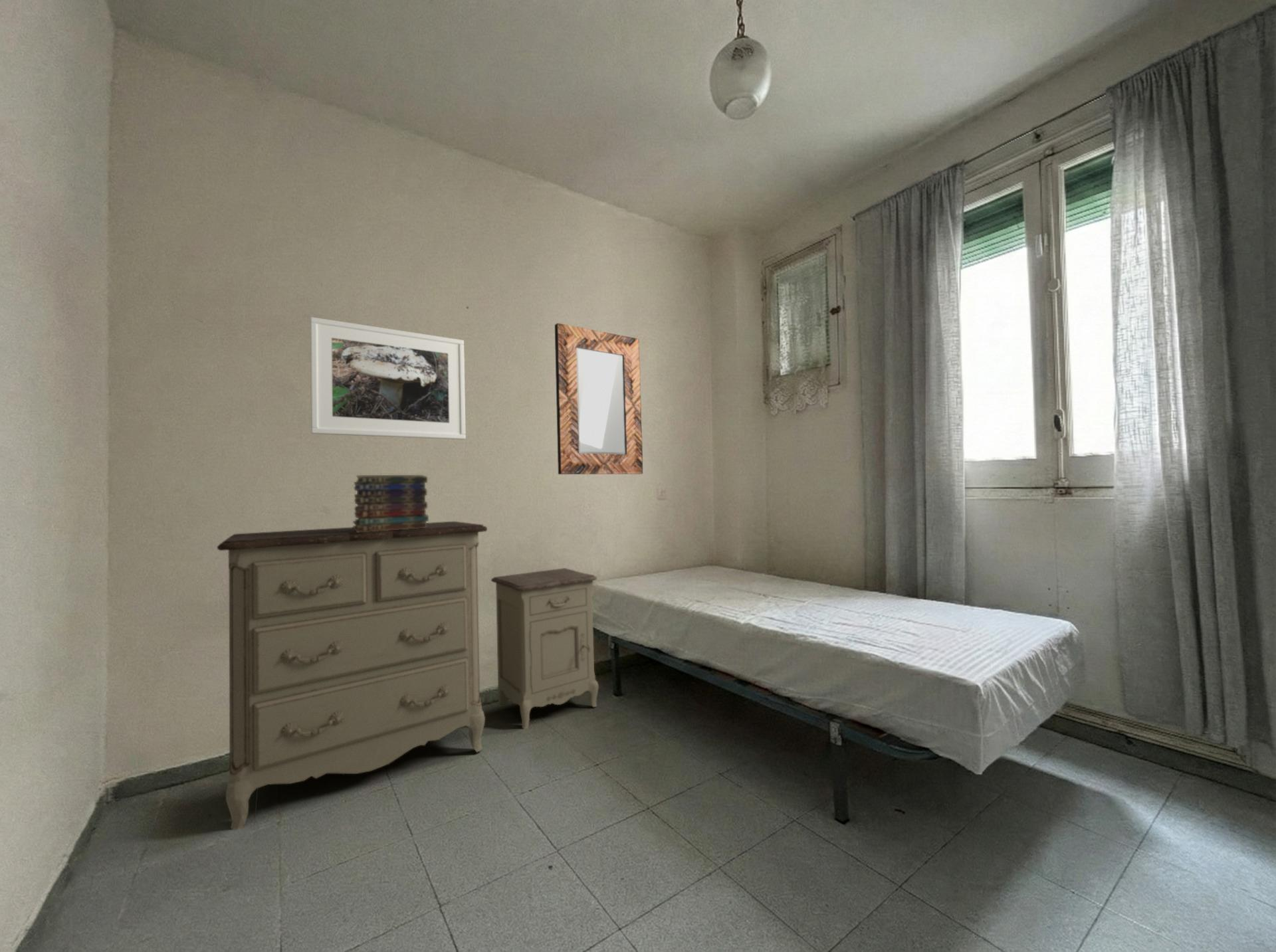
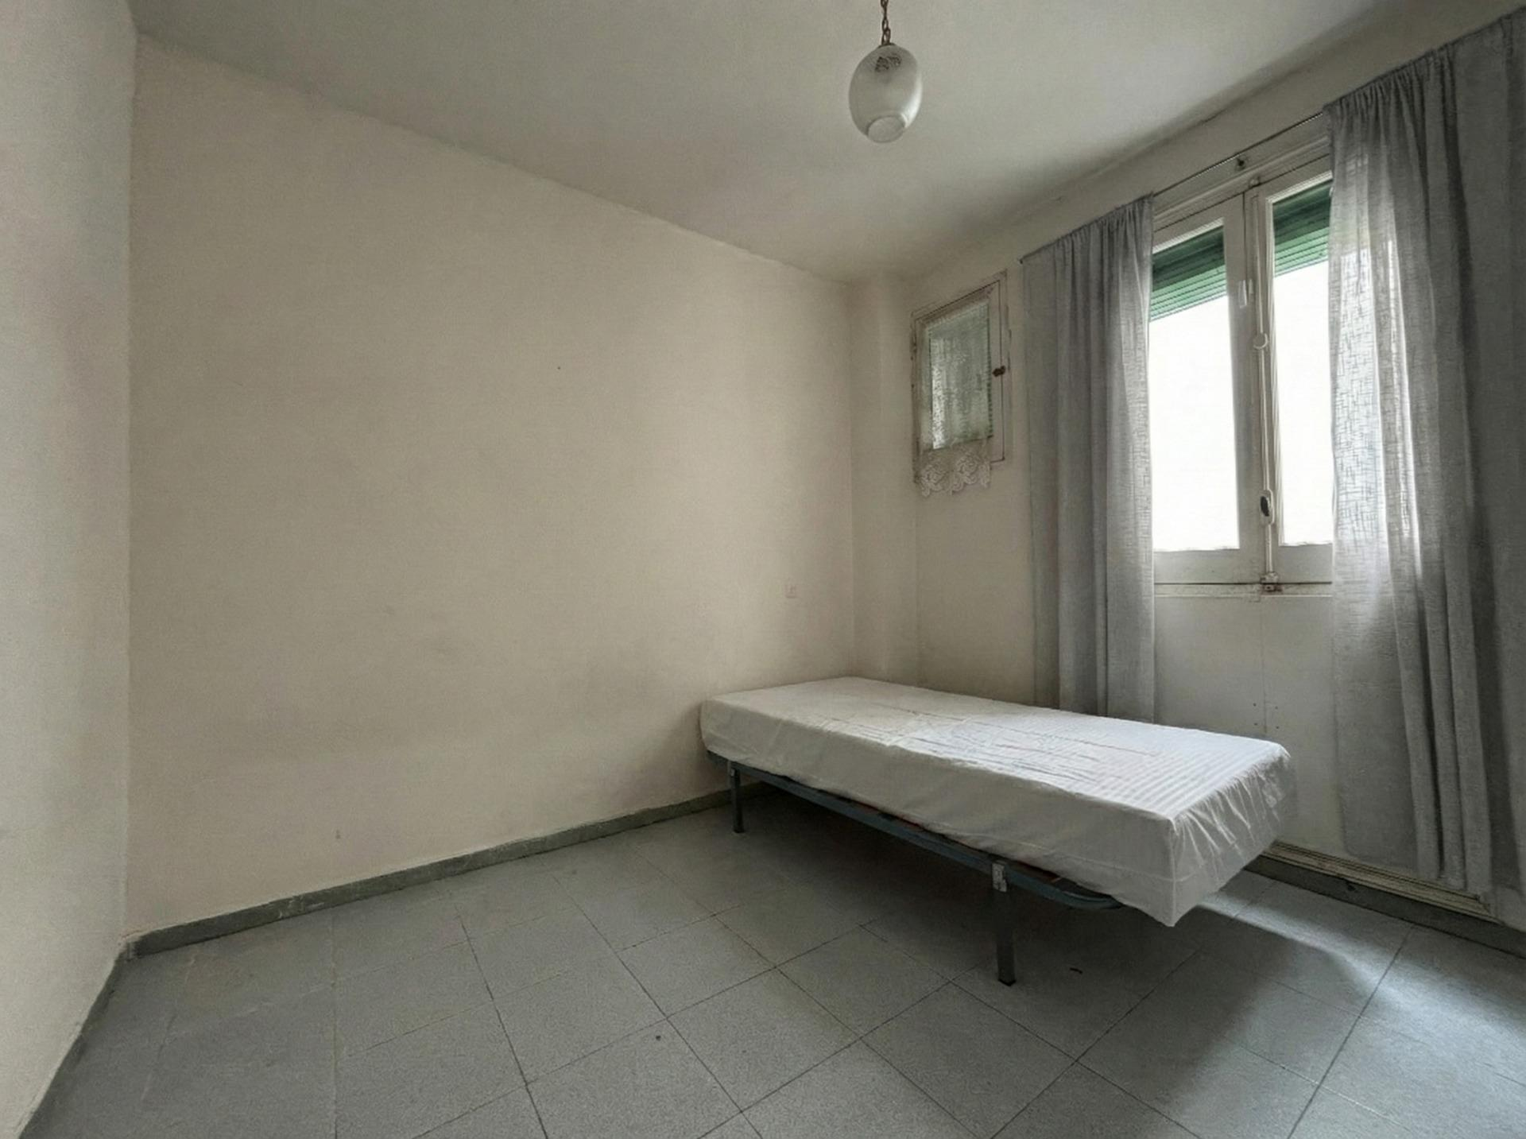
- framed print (393, 383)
- dresser (365, 645)
- book stack (391, 503)
- home mirror (601, 403)
- nightstand (548, 642)
